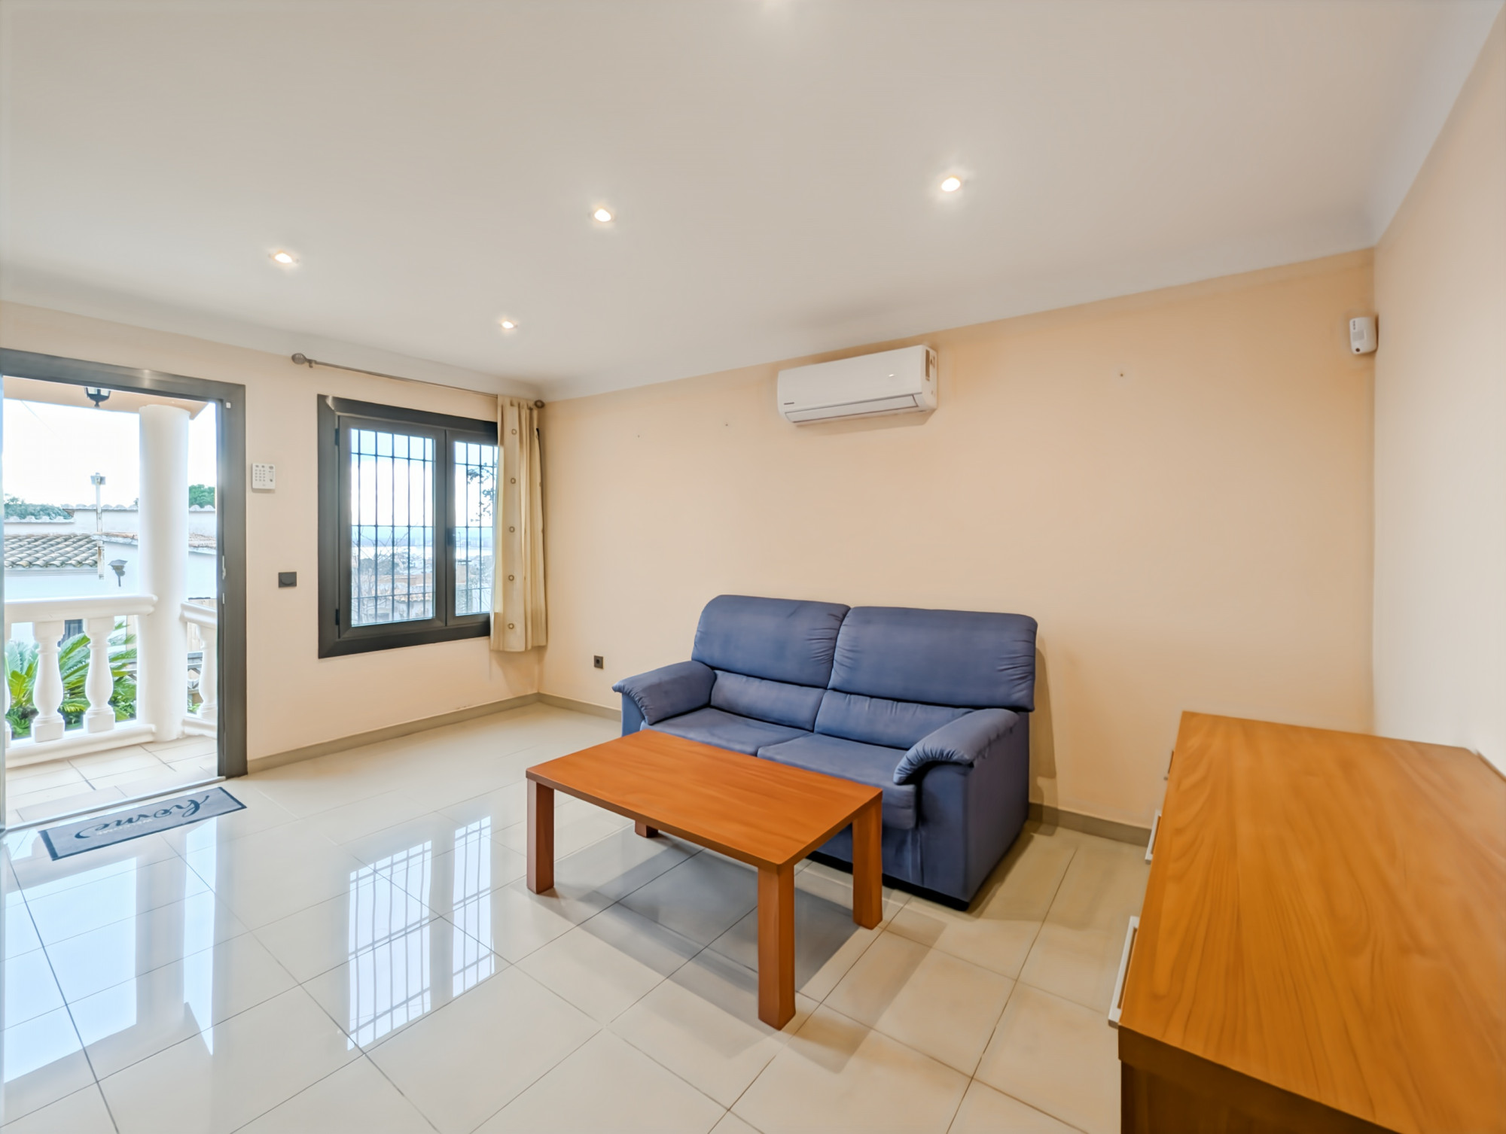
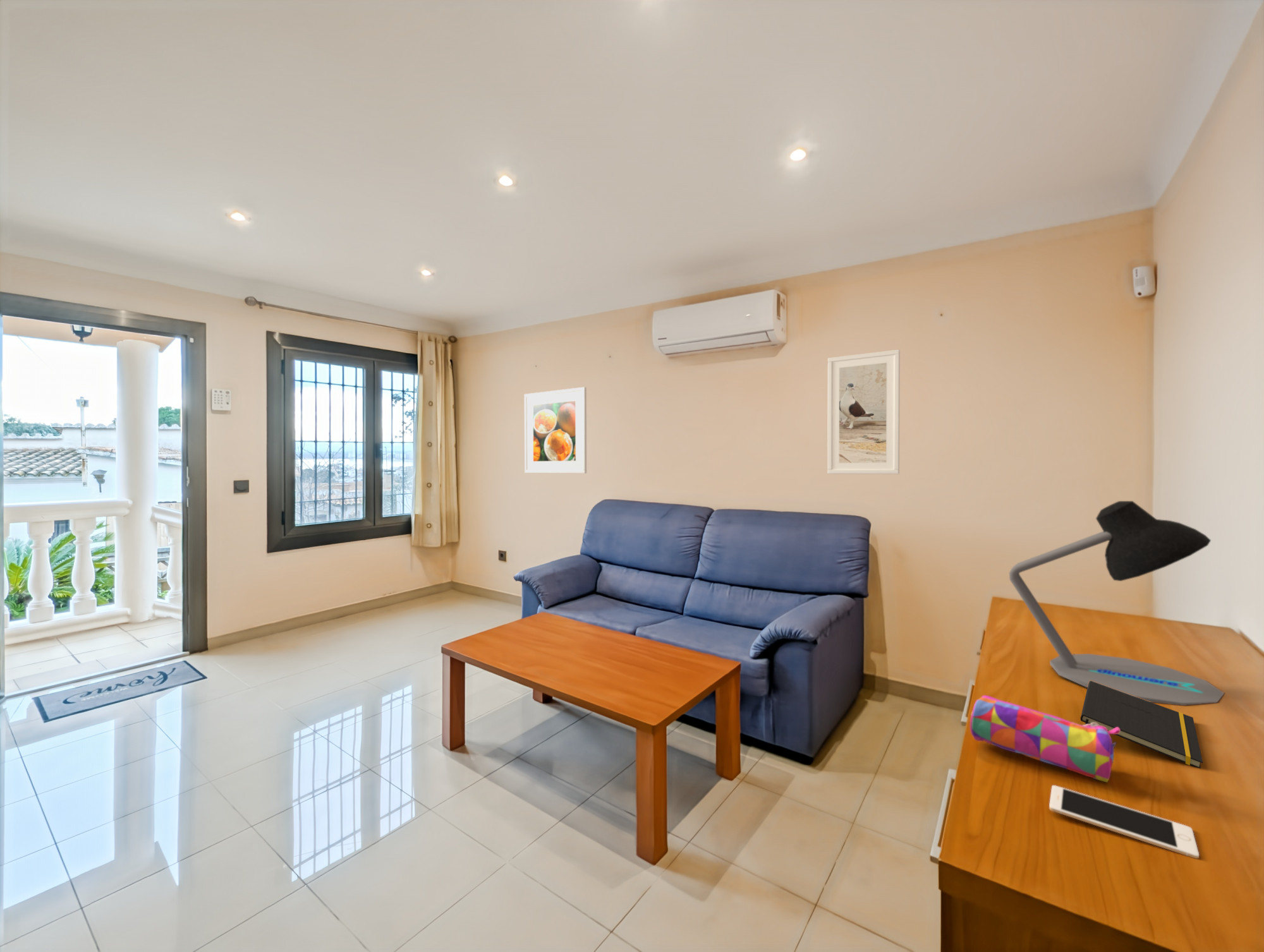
+ cell phone (1118, 818)
+ desk lamp (1114, 580)
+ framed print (862, 414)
+ notepad (1138, 719)
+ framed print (554, 431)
+ pencil case (1040, 733)
